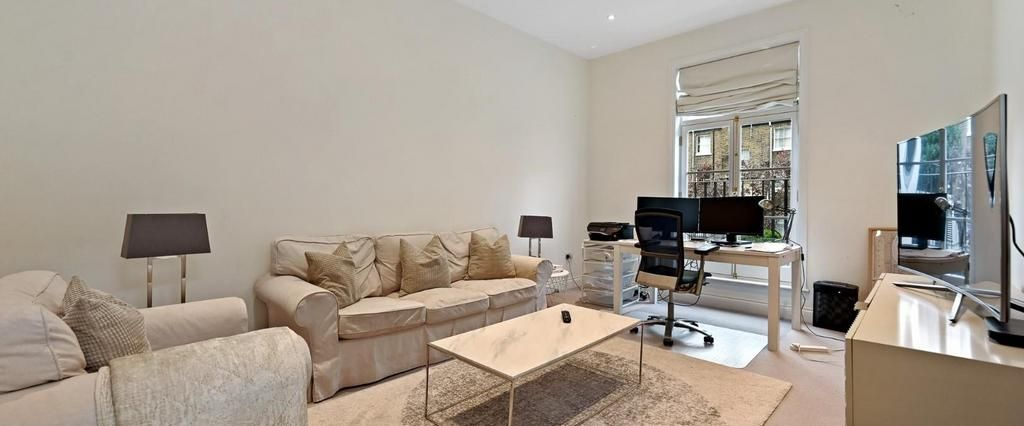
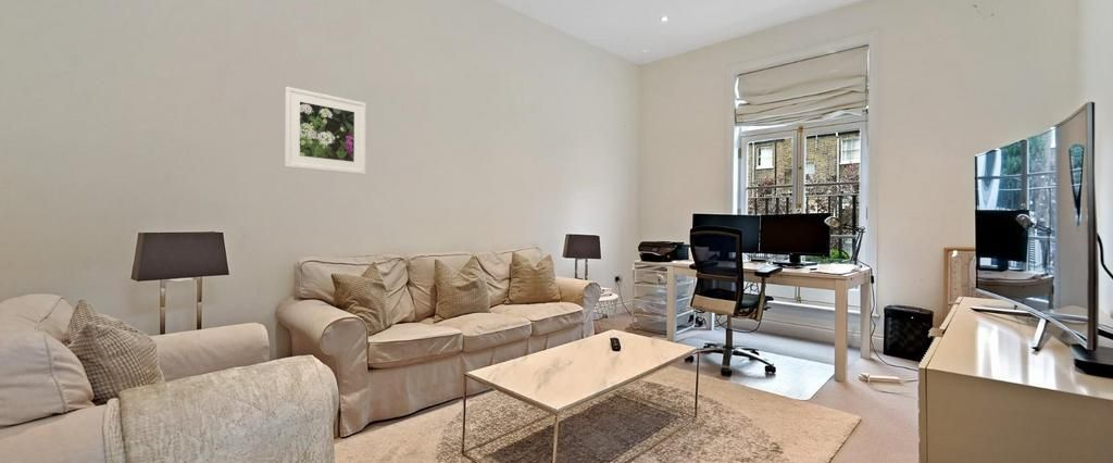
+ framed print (327, 133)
